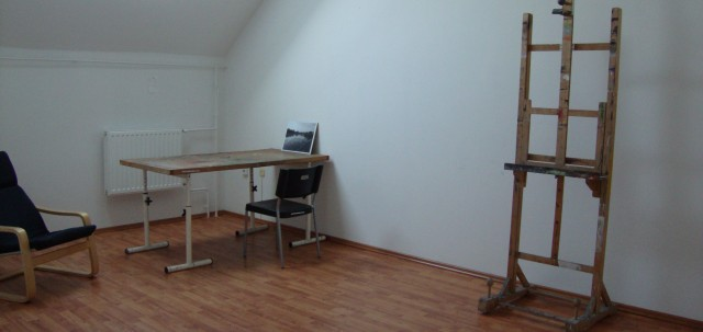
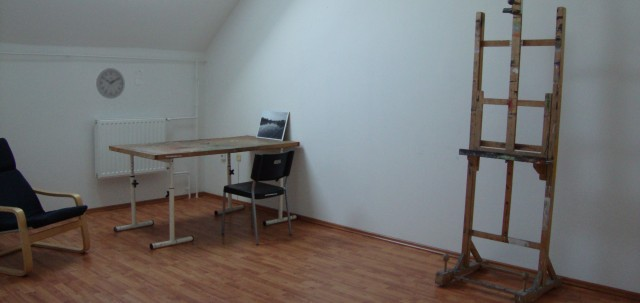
+ wall clock (110, 83)
